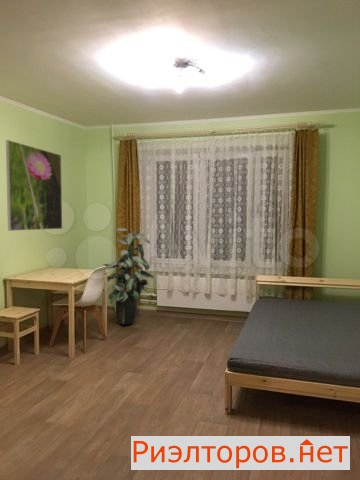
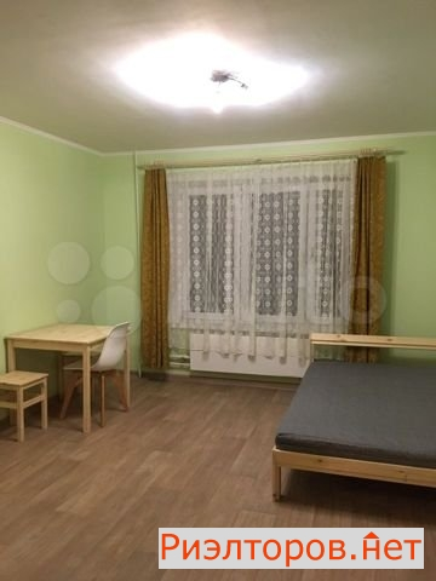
- indoor plant (126, 275)
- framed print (37, 189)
